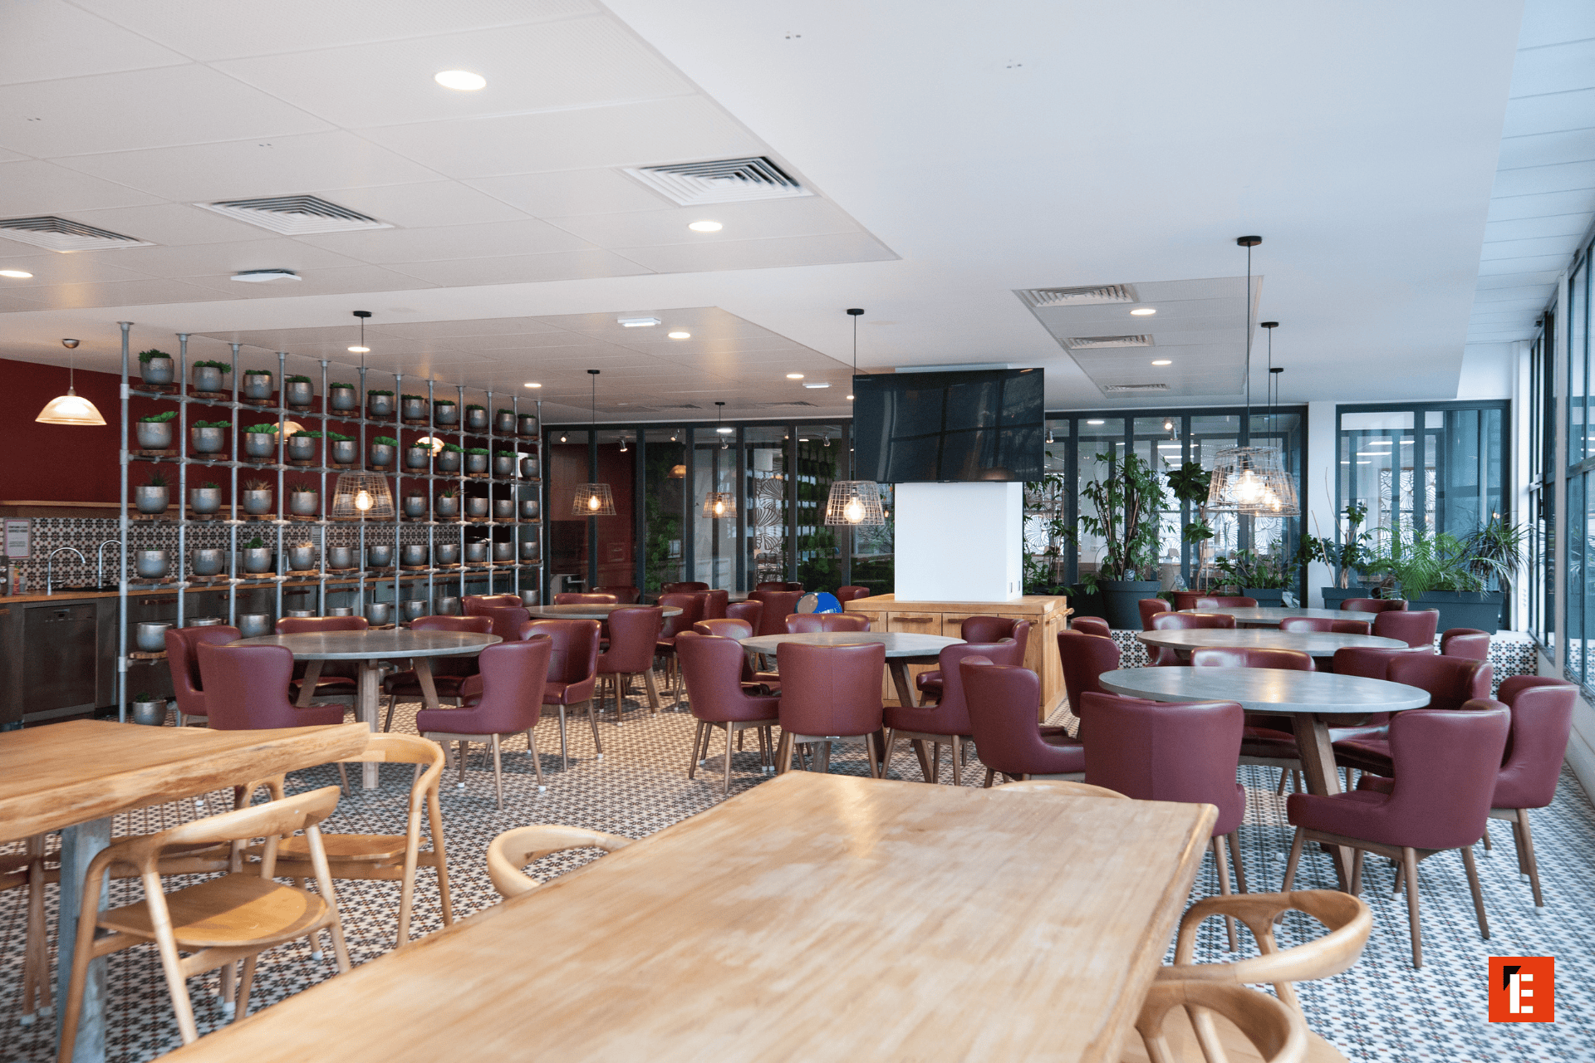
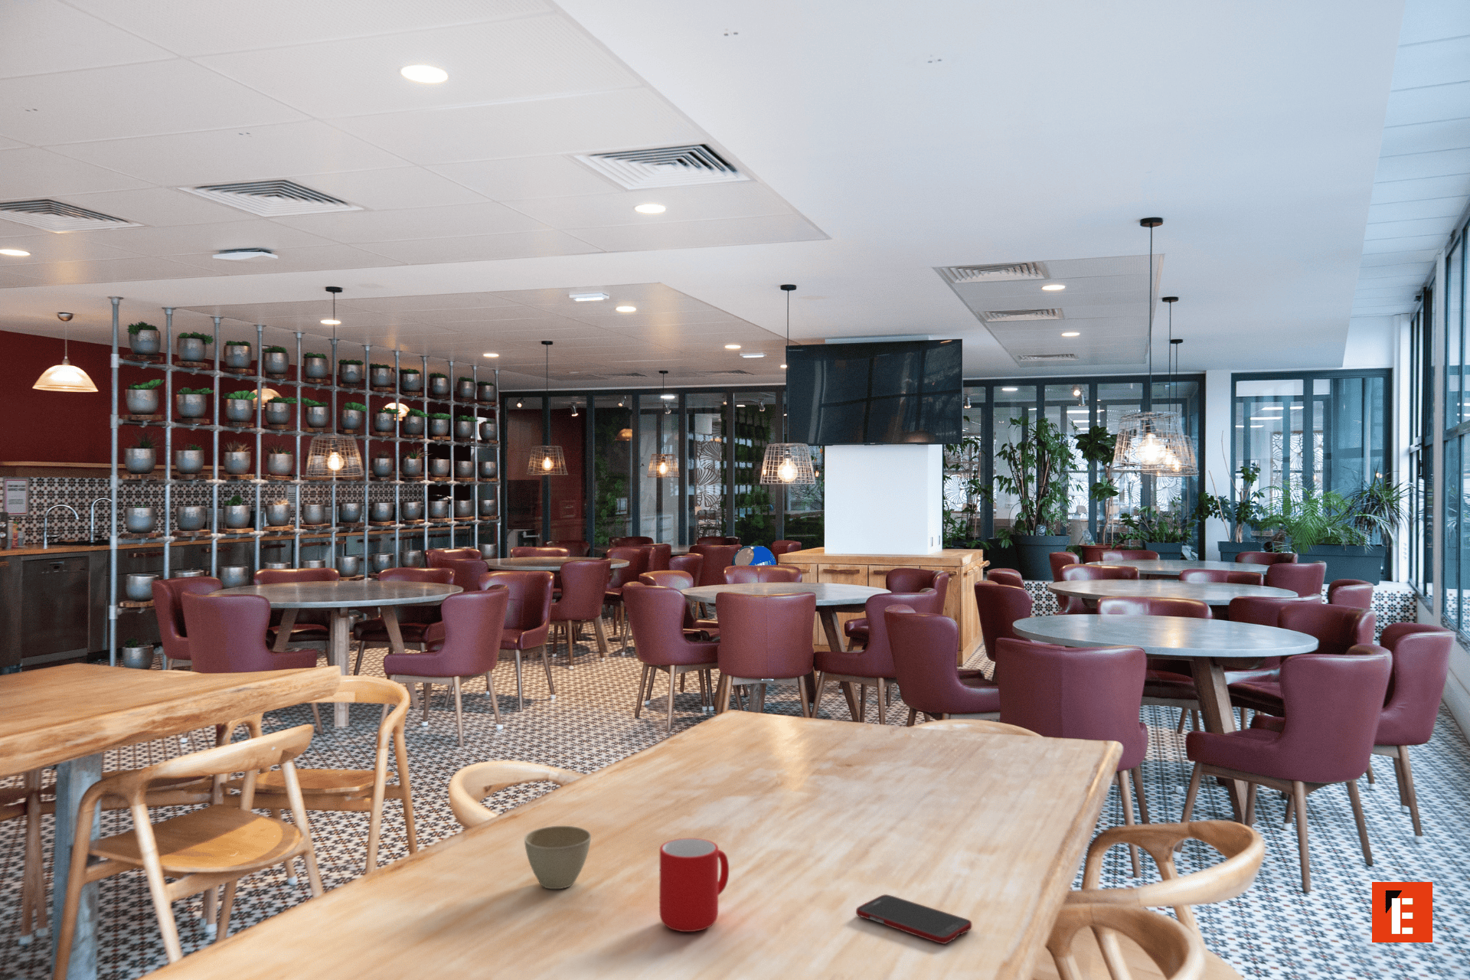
+ flower pot (558, 859)
+ cup (698, 882)
+ cell phone (912, 918)
